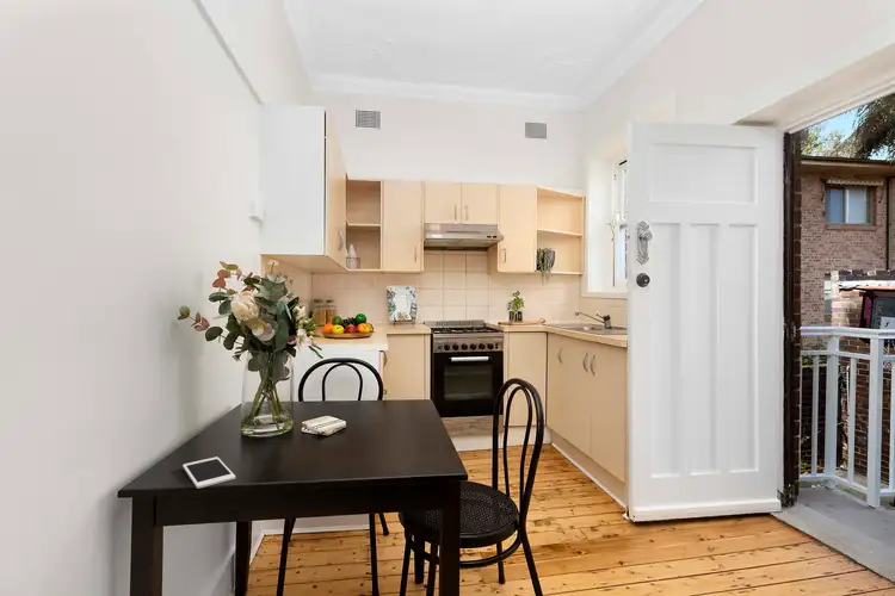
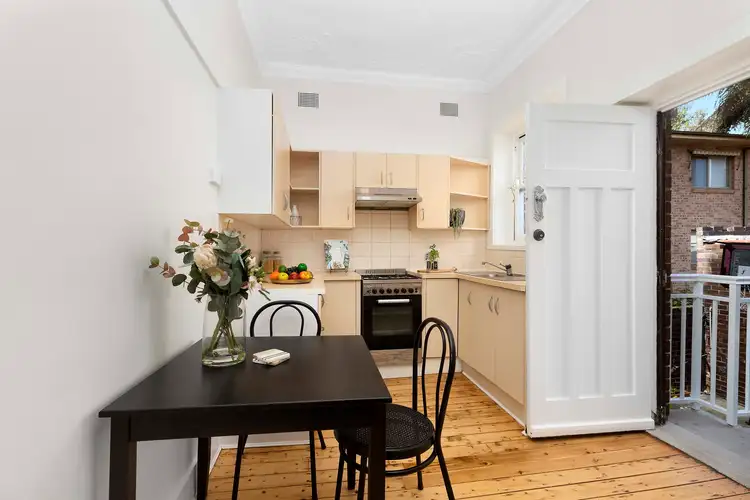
- cell phone (208, 471)
